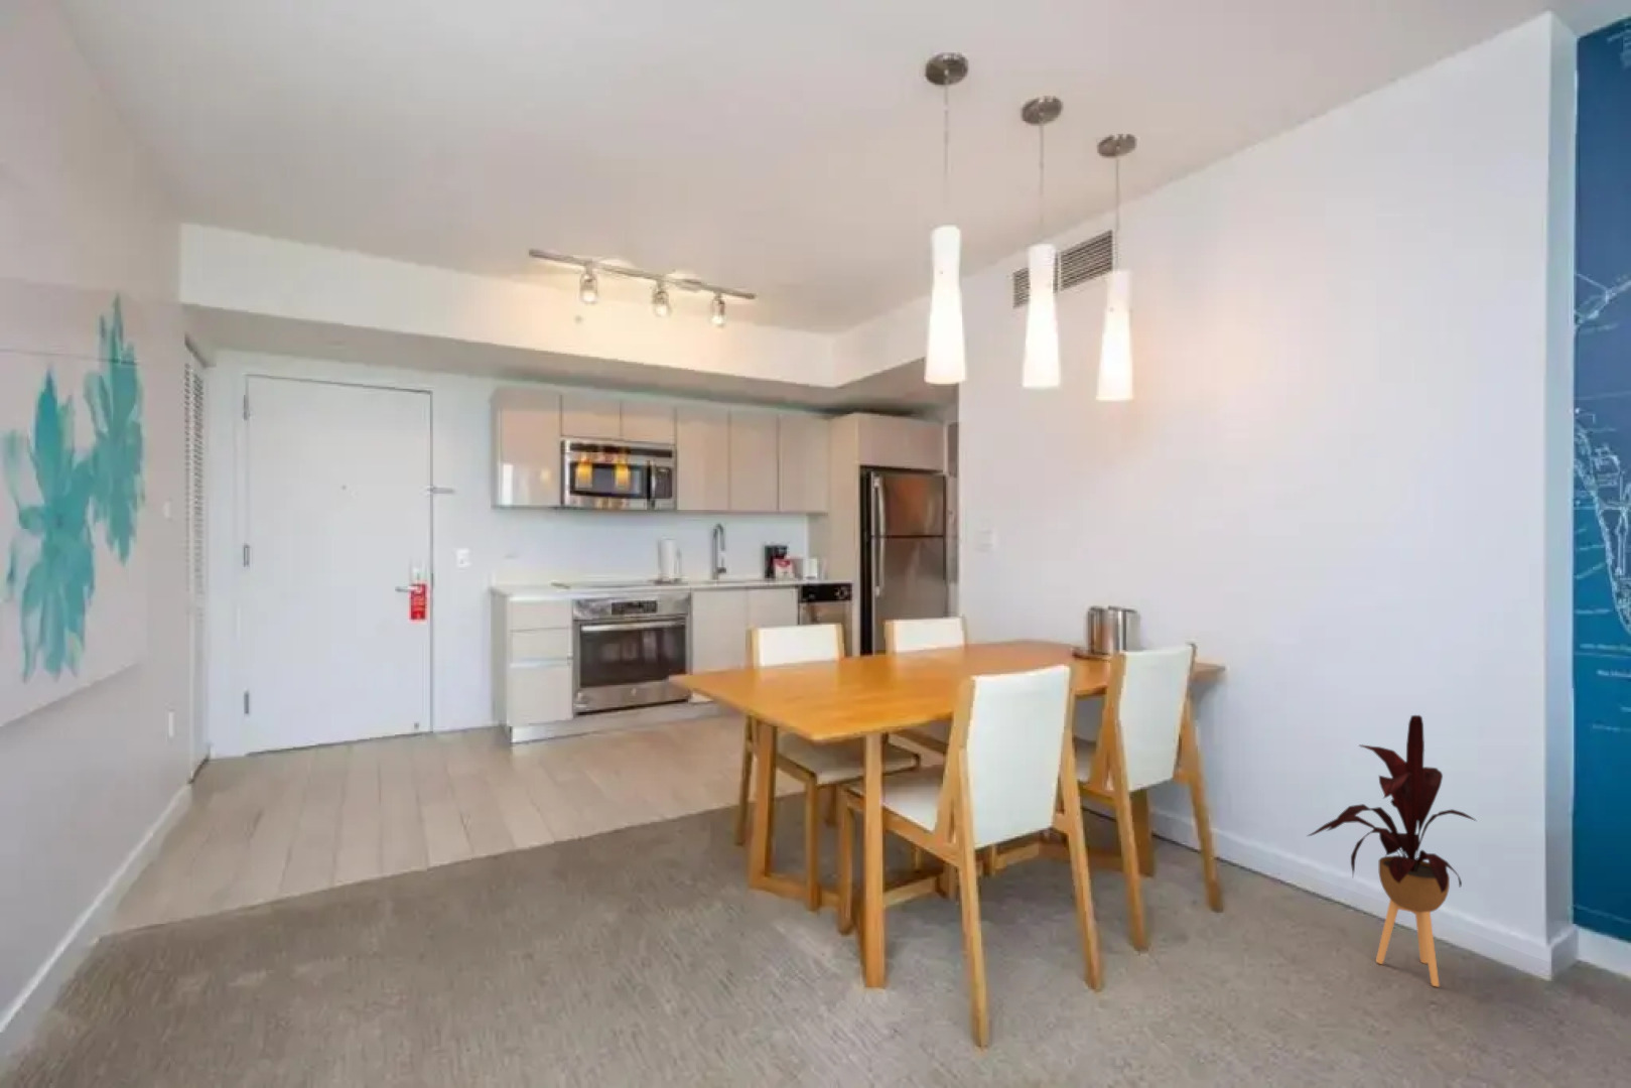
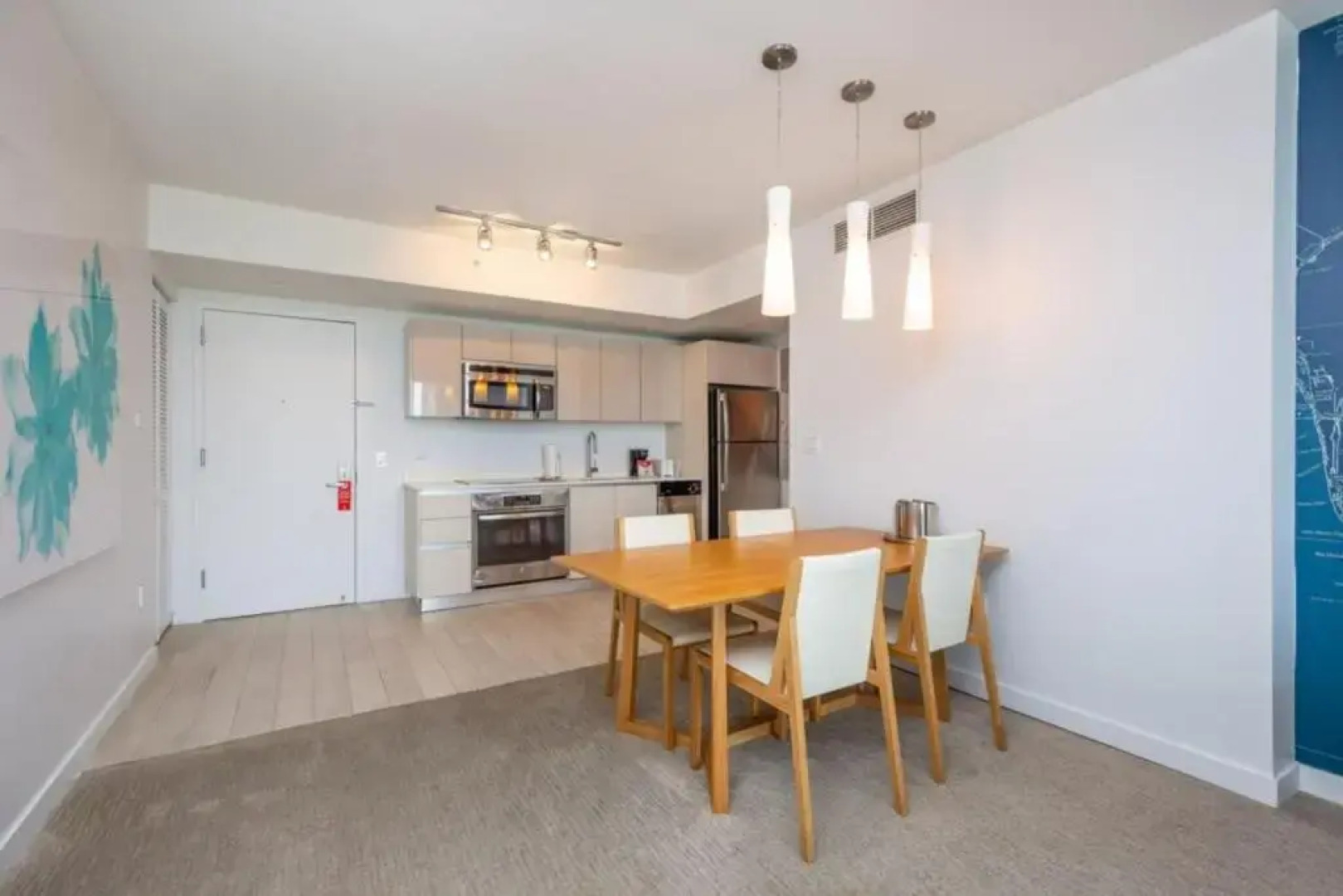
- house plant (1393, 837)
